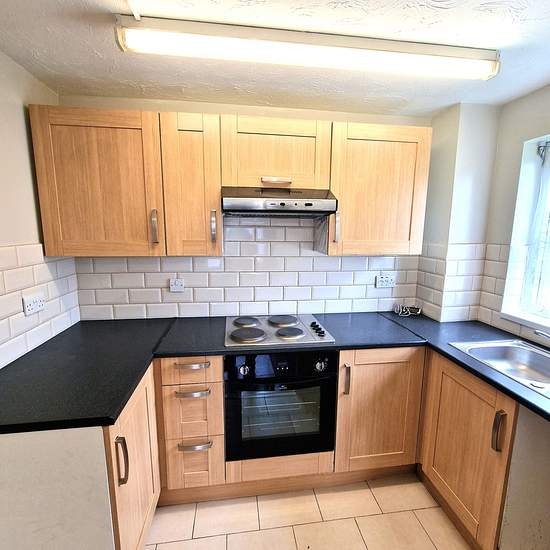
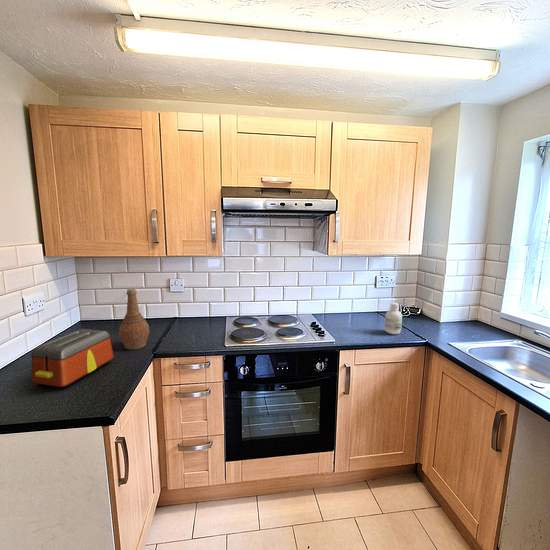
+ bottle (393, 317)
+ toaster (73, 356)
+ vase (133, 318)
